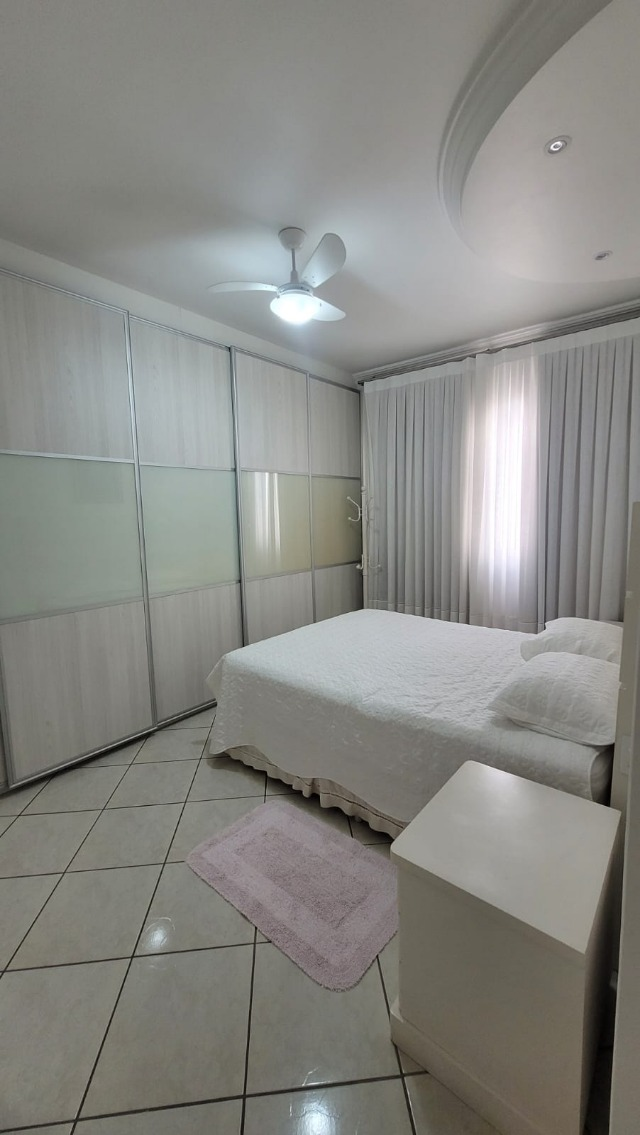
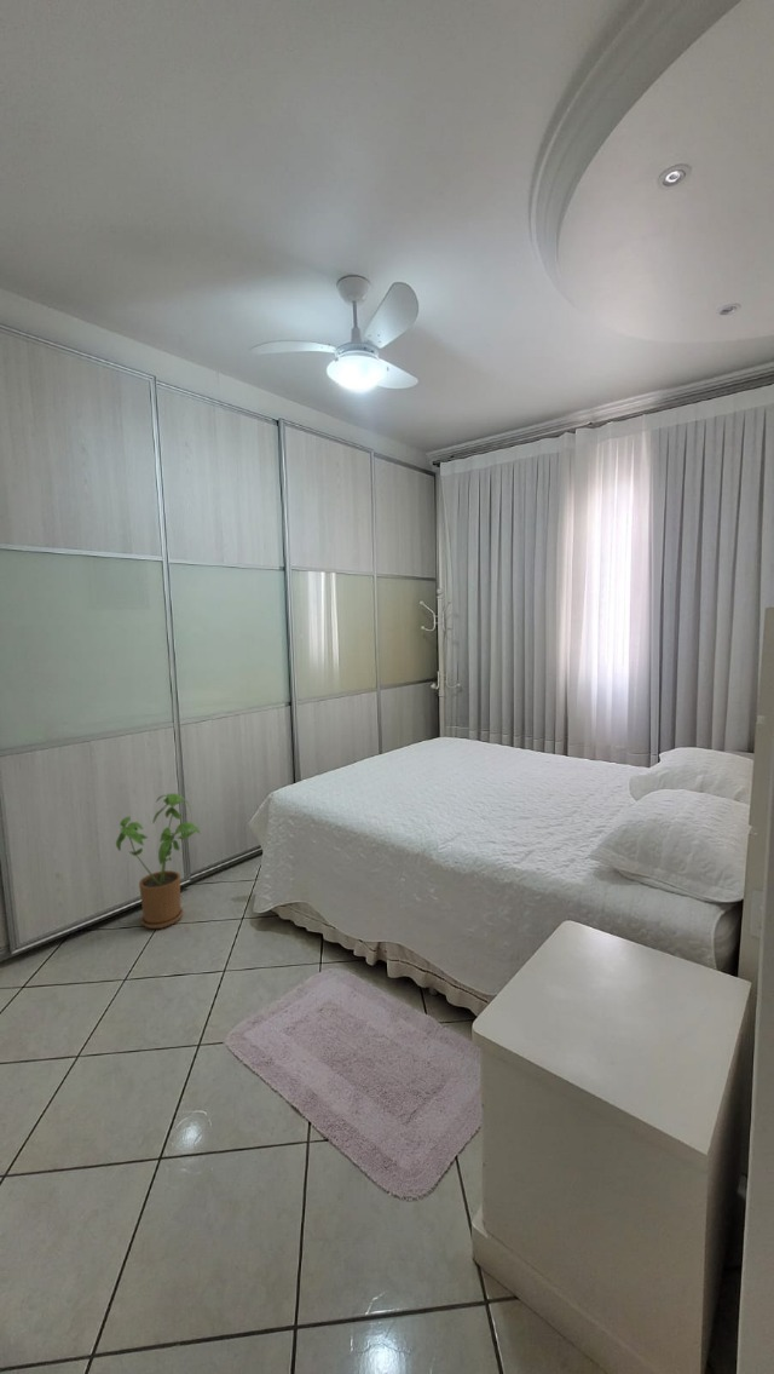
+ house plant (164, 858)
